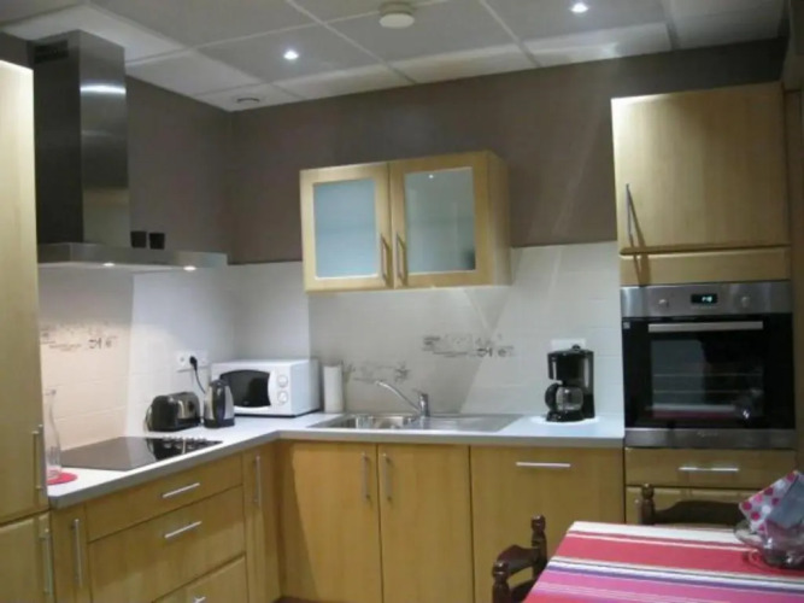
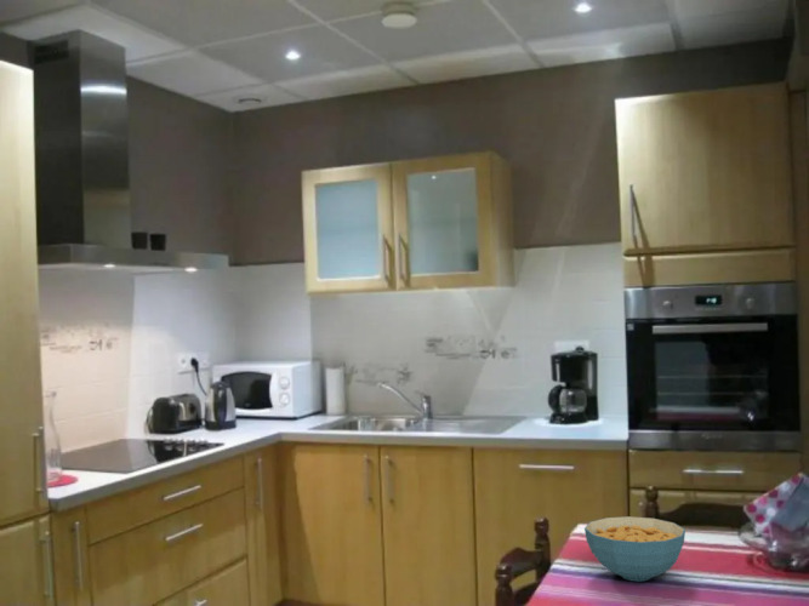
+ cereal bowl (634, 551)
